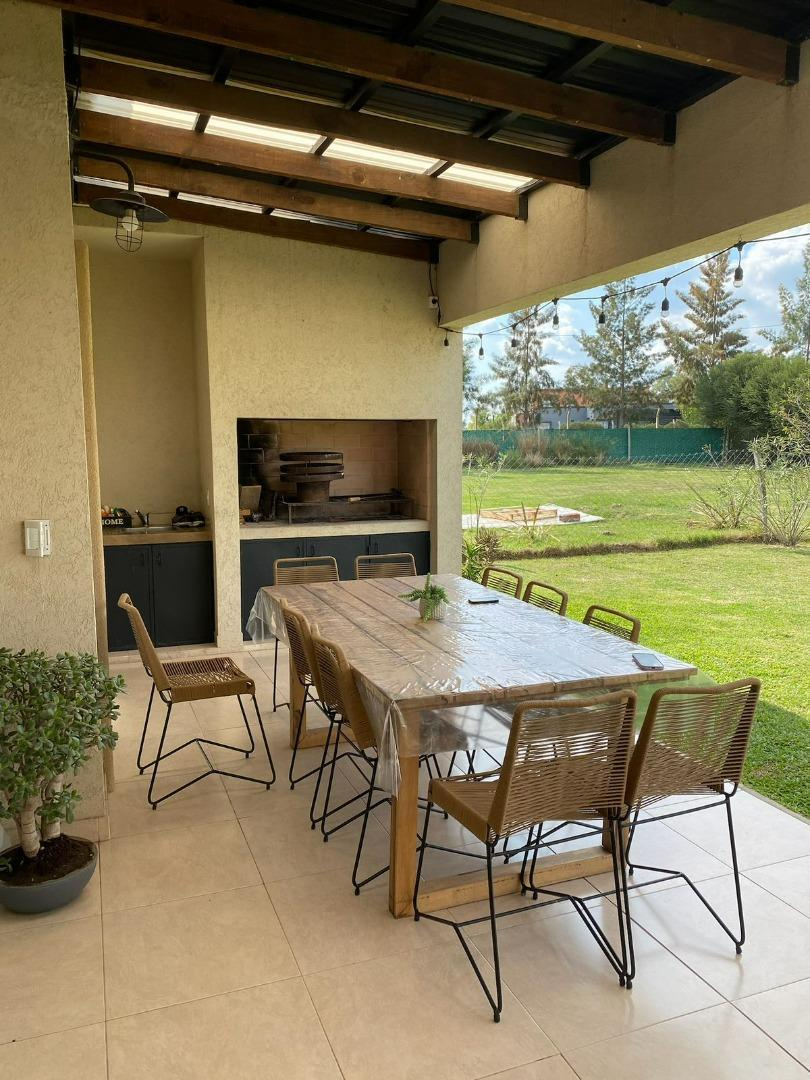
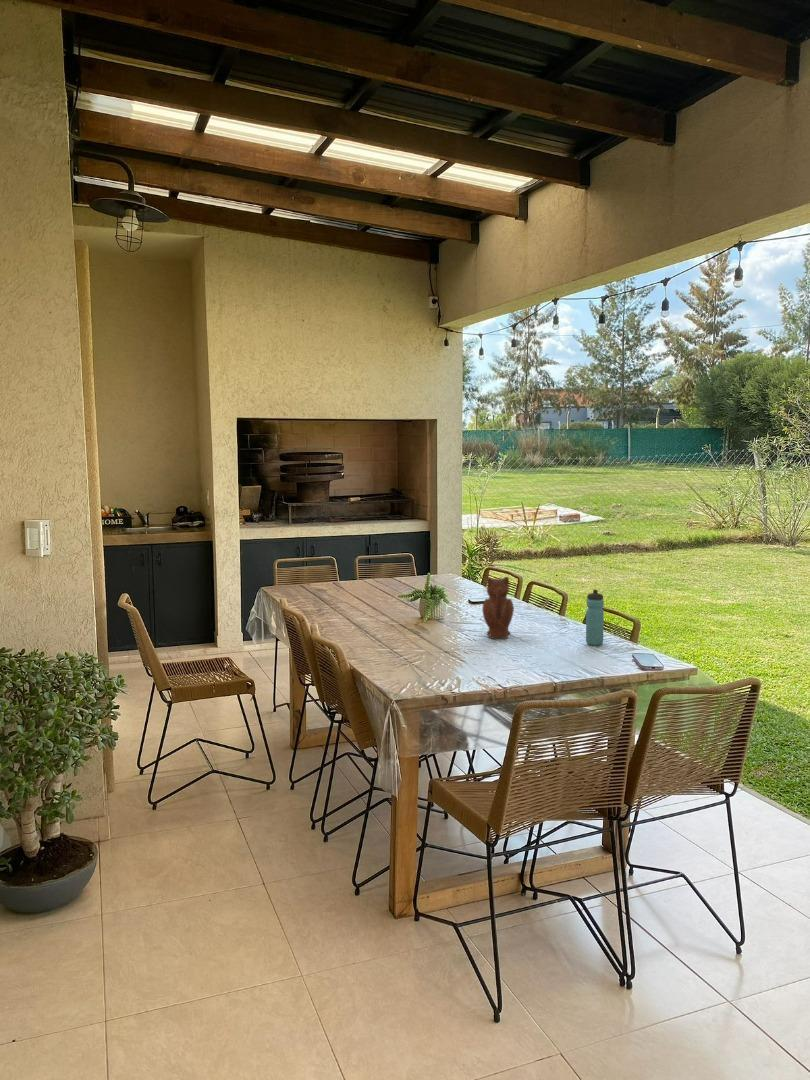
+ water bottle (594, 616)
+ teapot (501, 607)
